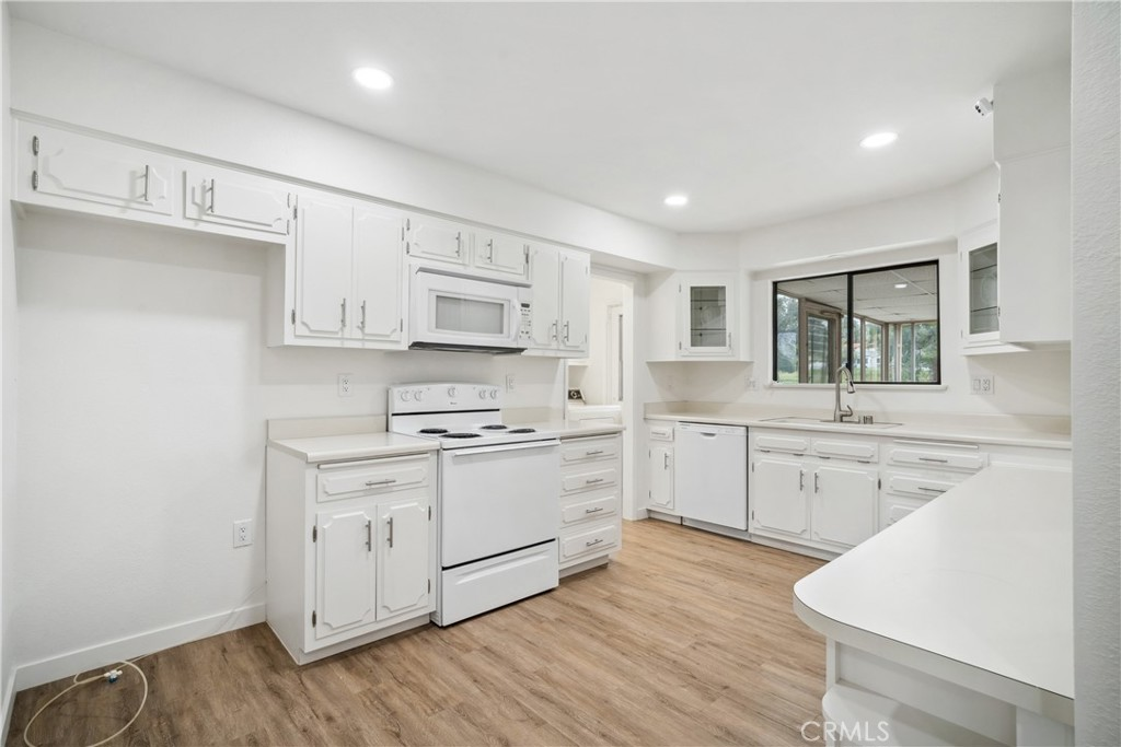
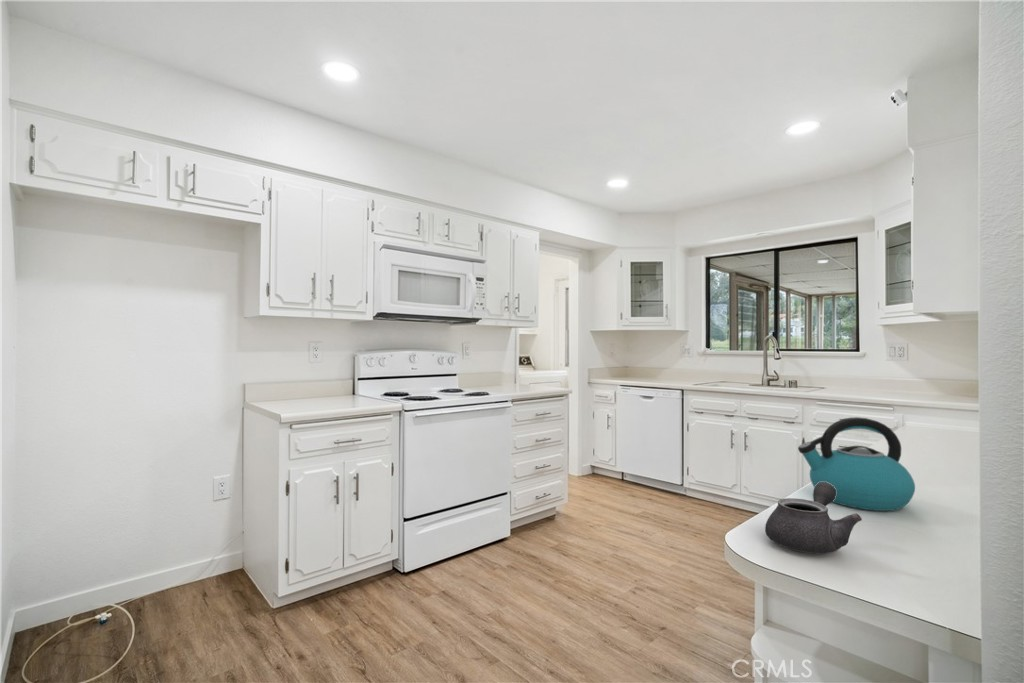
+ teapot (814, 515)
+ kettle (852, 458)
